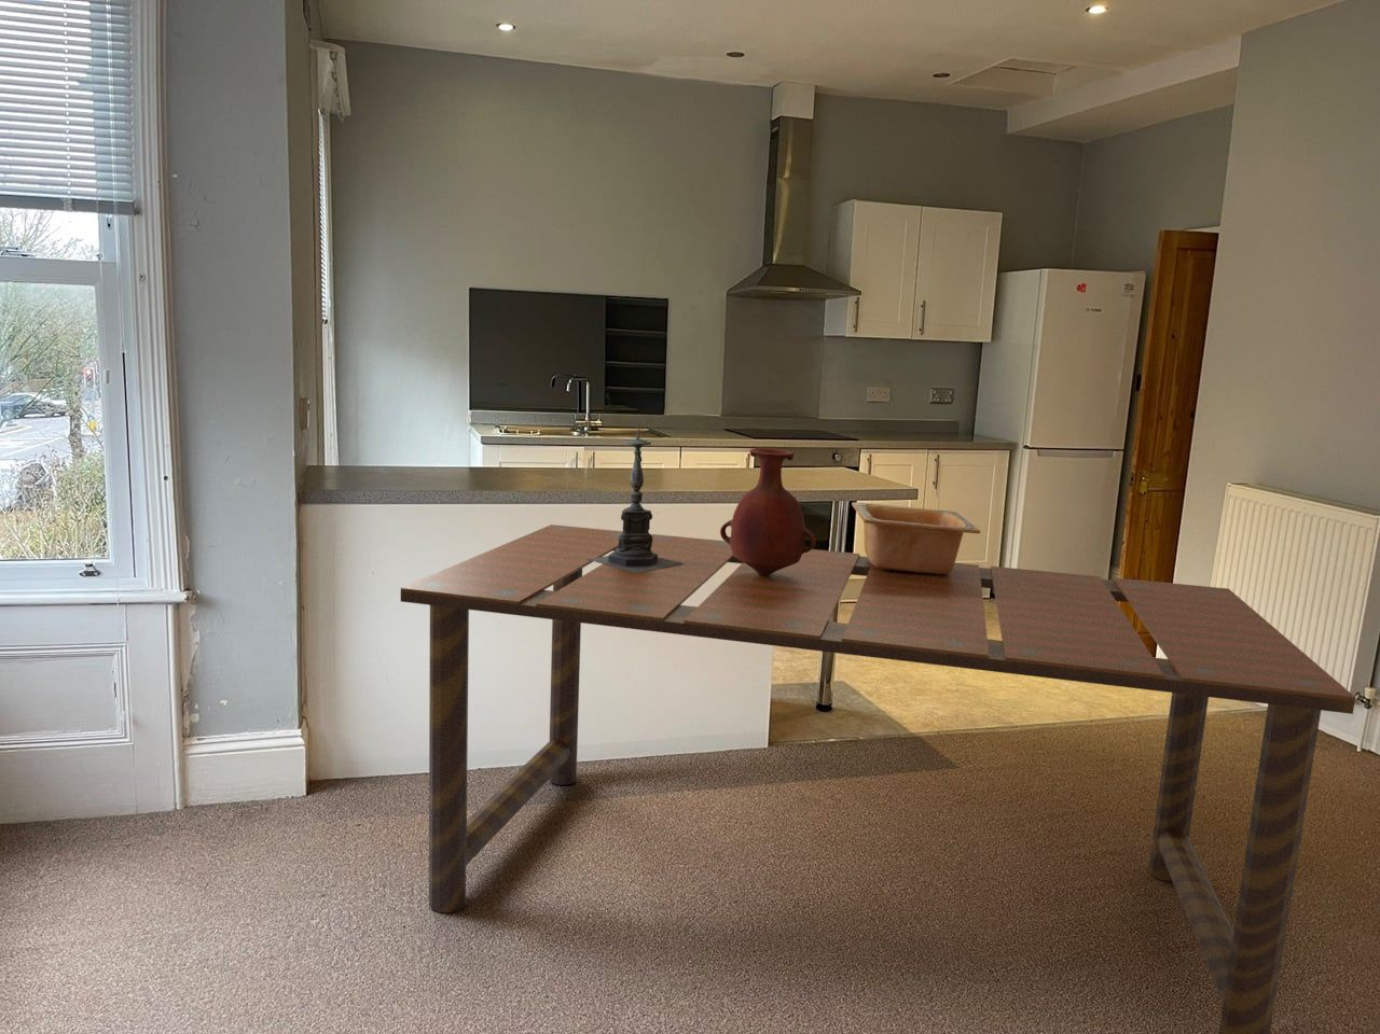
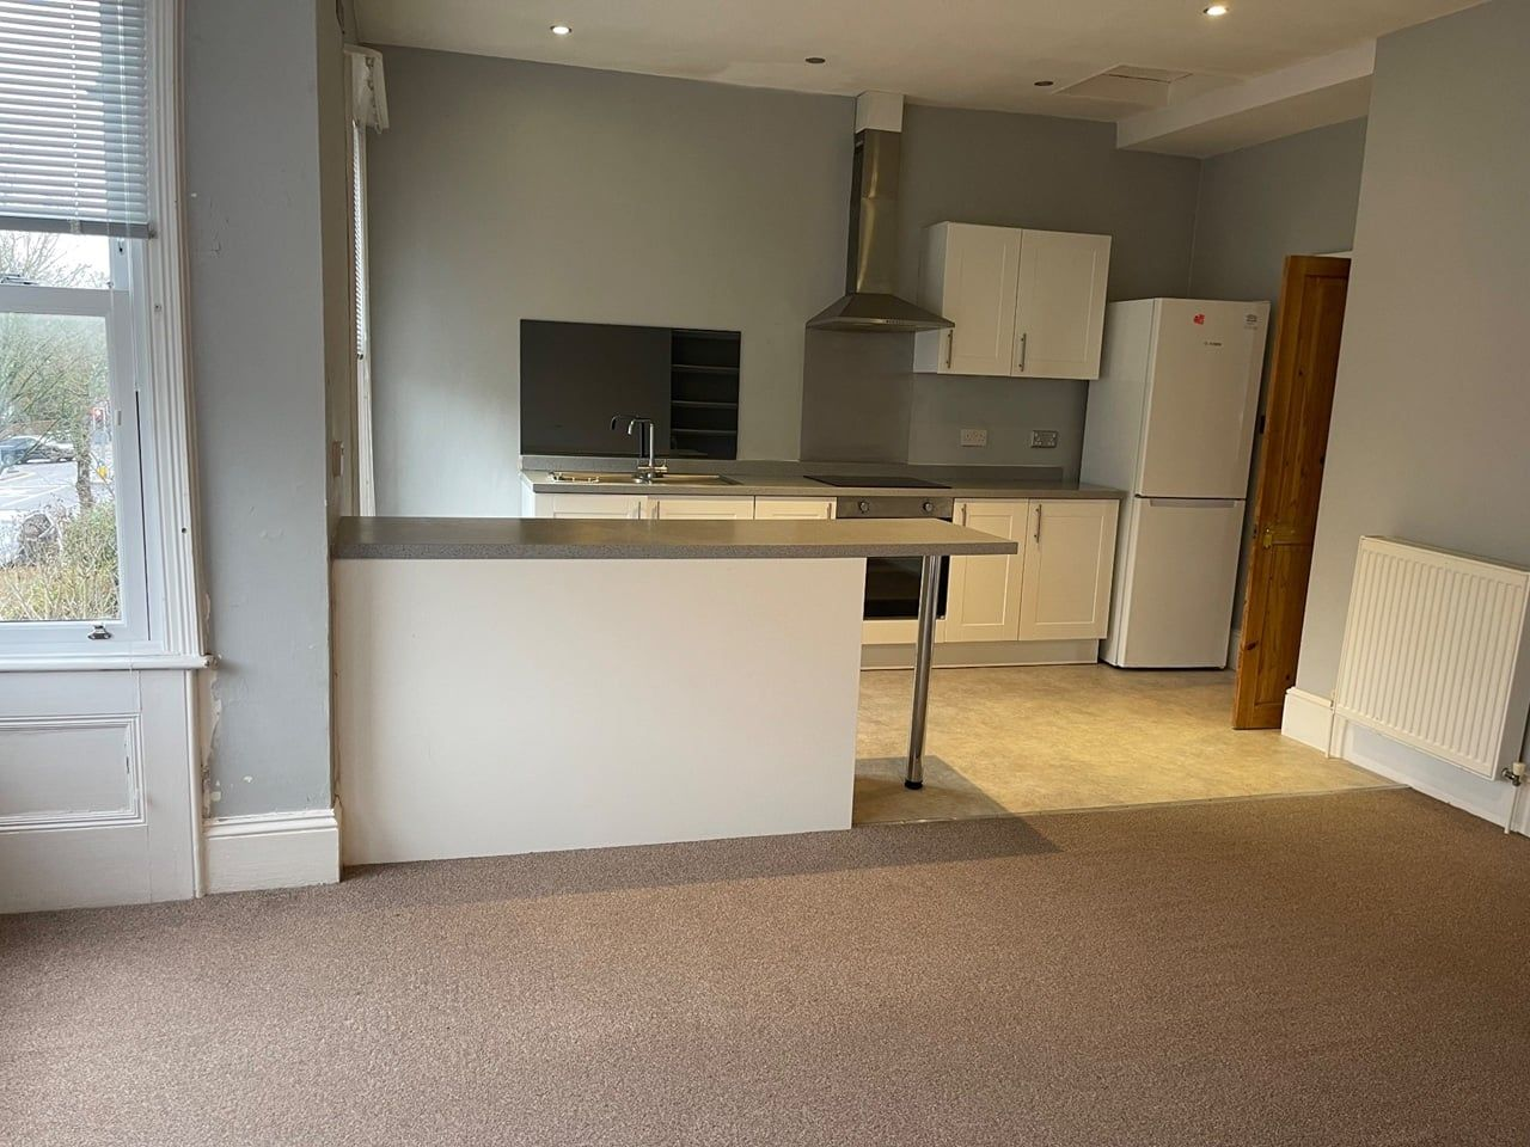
- candle holder (637, 491)
- vase (768, 513)
- dining table (848, 654)
- serving bowl (909, 539)
